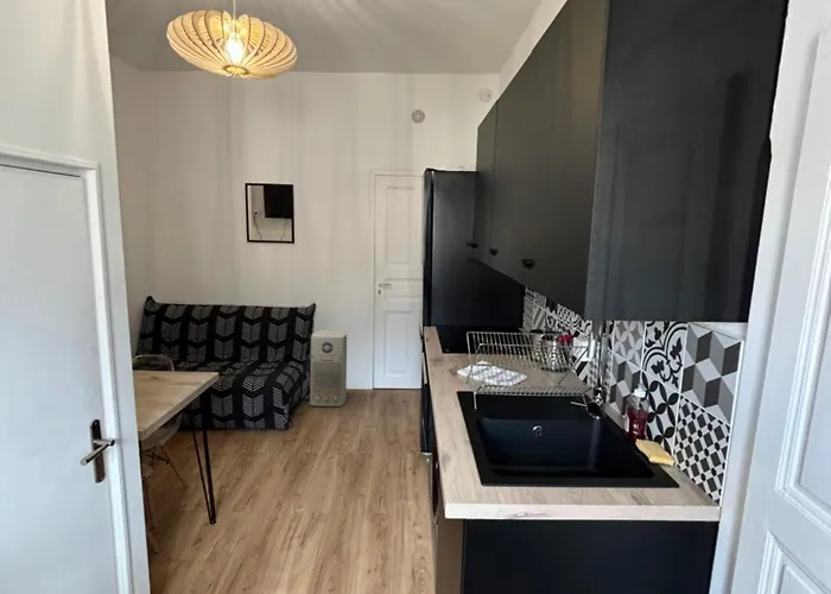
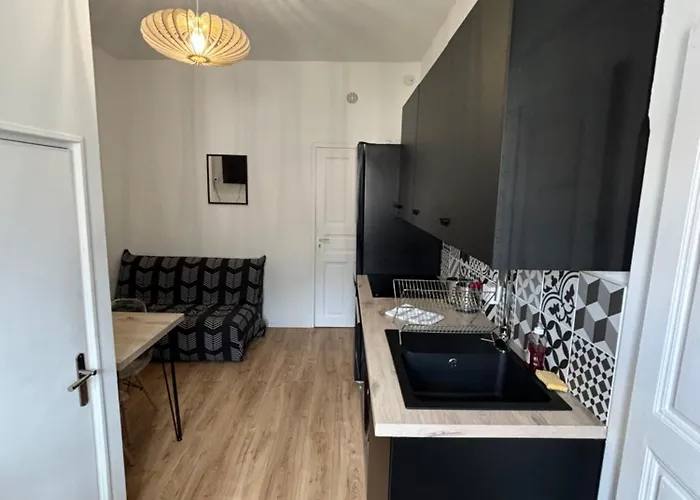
- air purifier (329, 366)
